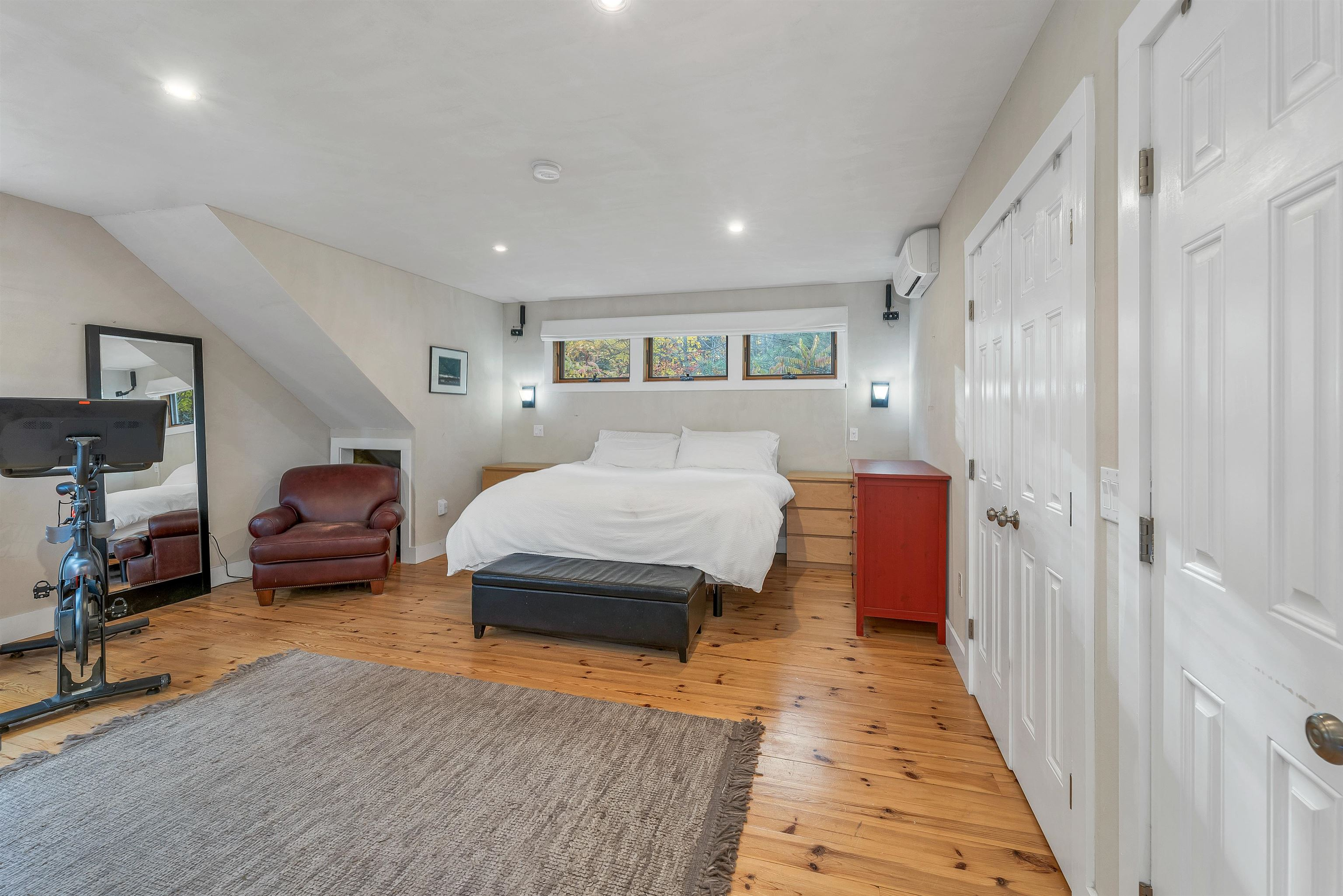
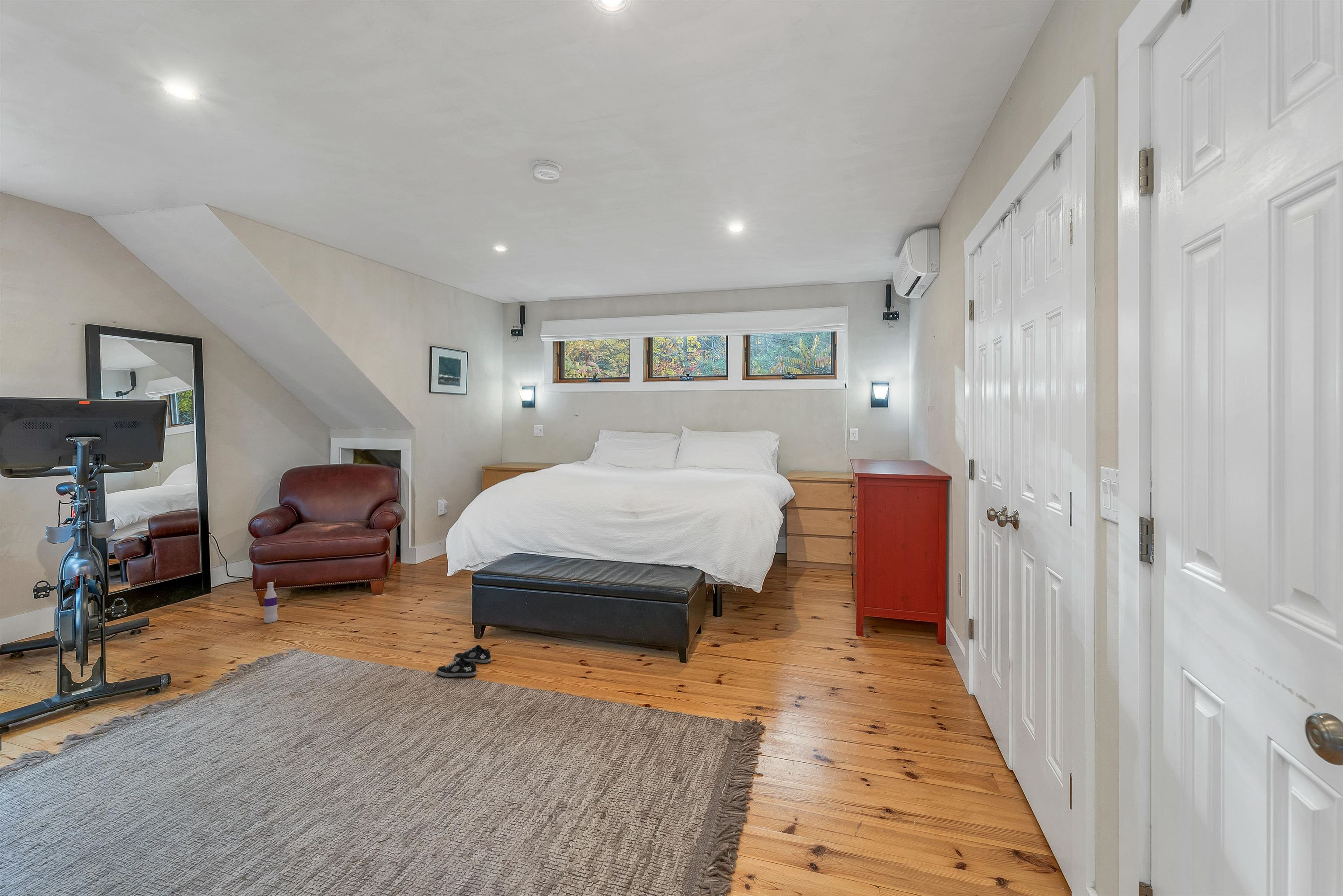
+ bottle (271, 602)
+ shoe (465, 659)
